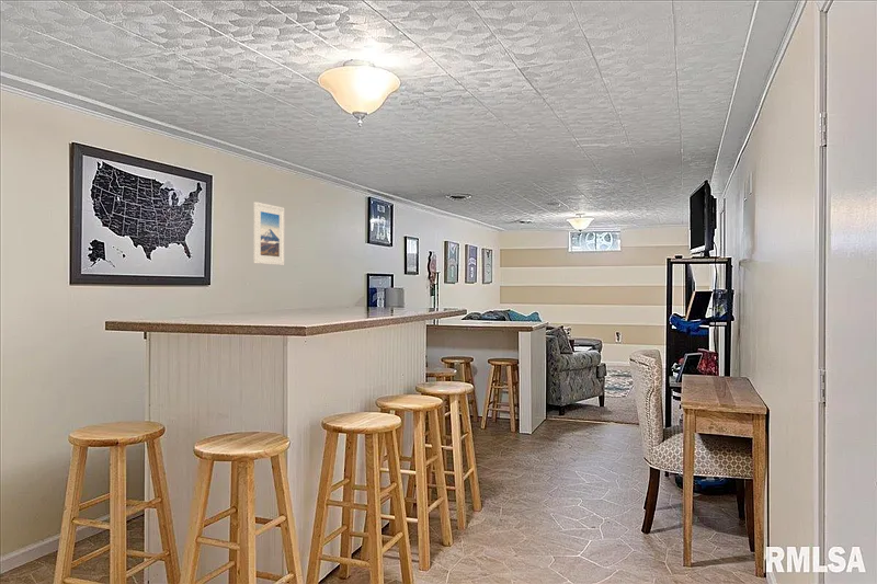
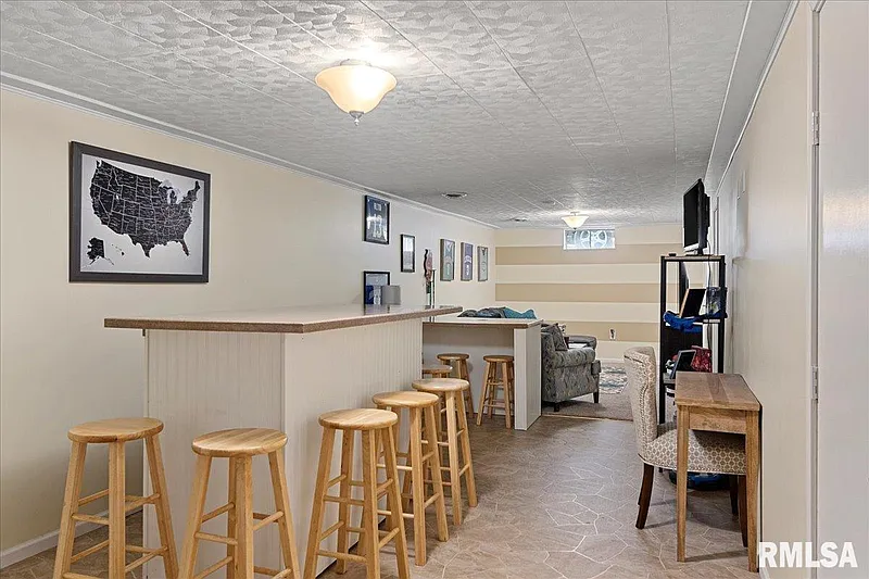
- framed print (269, 234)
